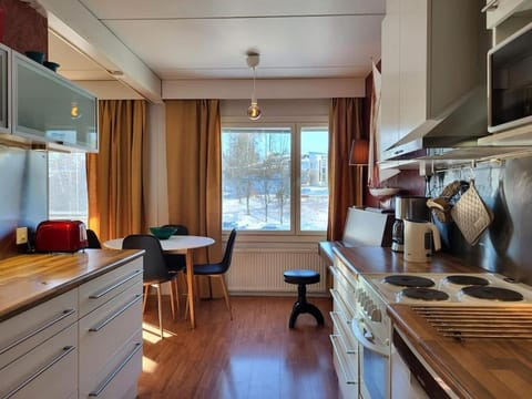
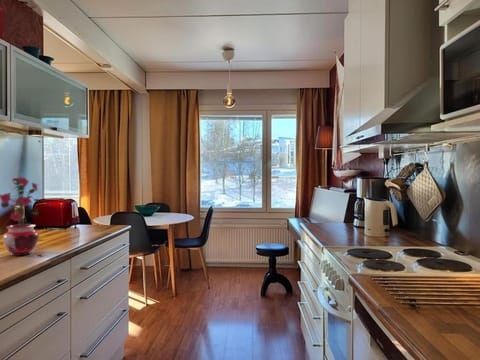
+ potted plant (23, 214)
